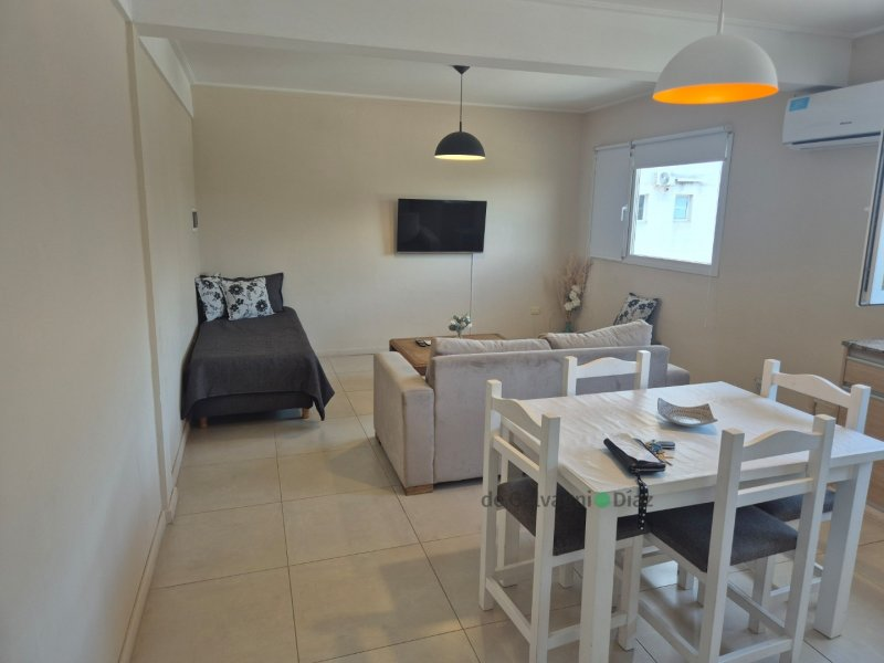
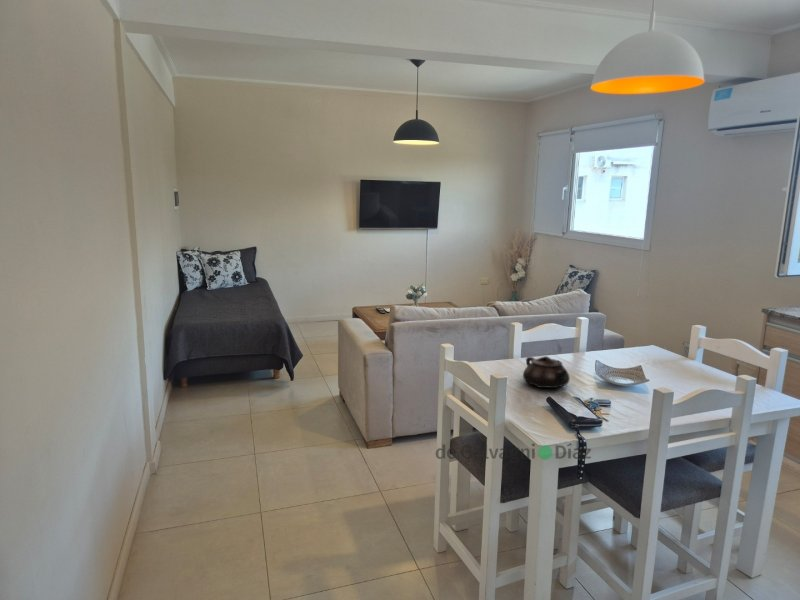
+ teapot (546, 370)
